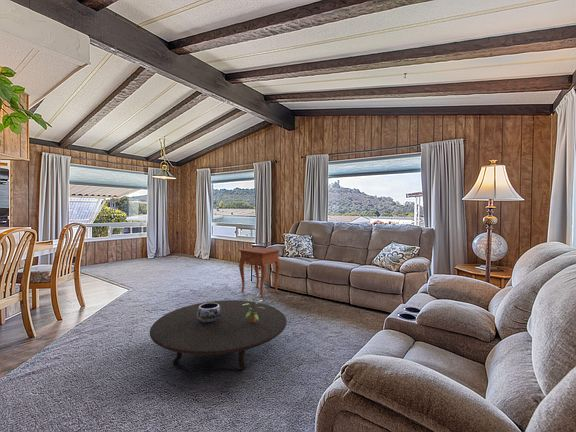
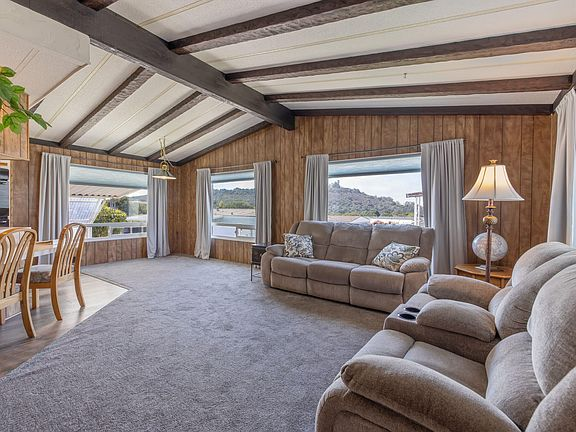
- side table (258, 271)
- table (221, 334)
- decorative bowl (209, 312)
- potted plant (255, 308)
